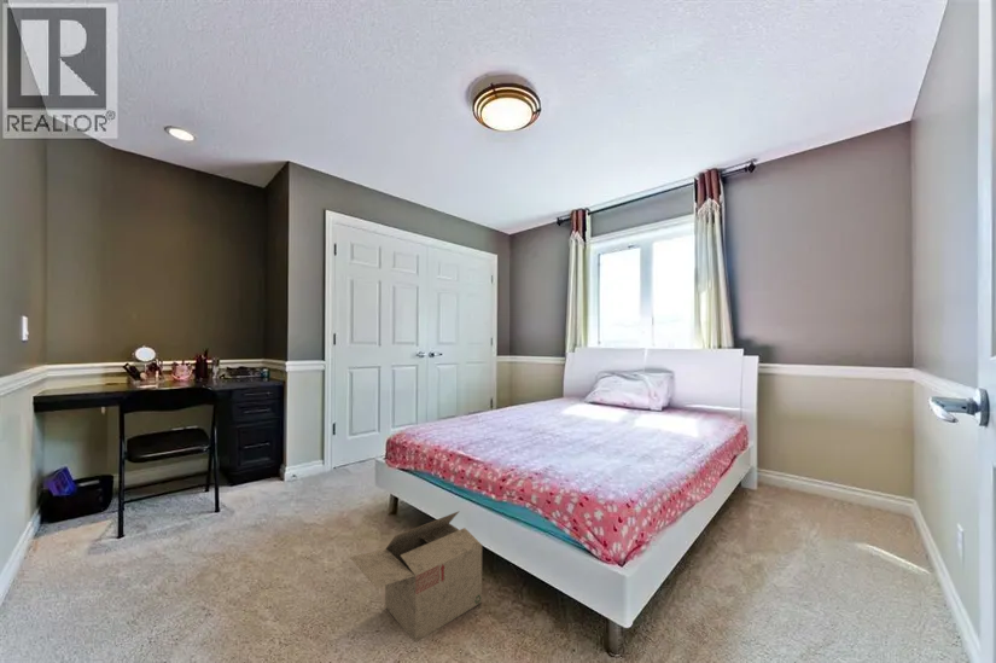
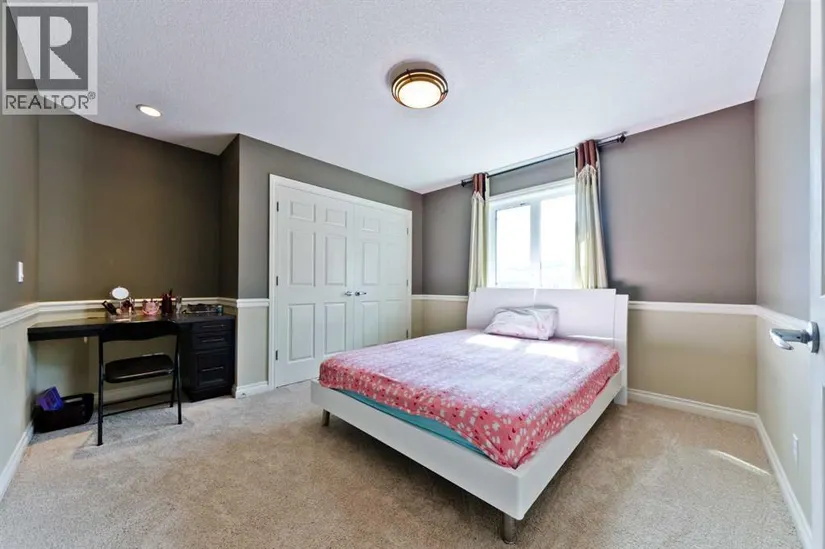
- cardboard box (418, 572)
